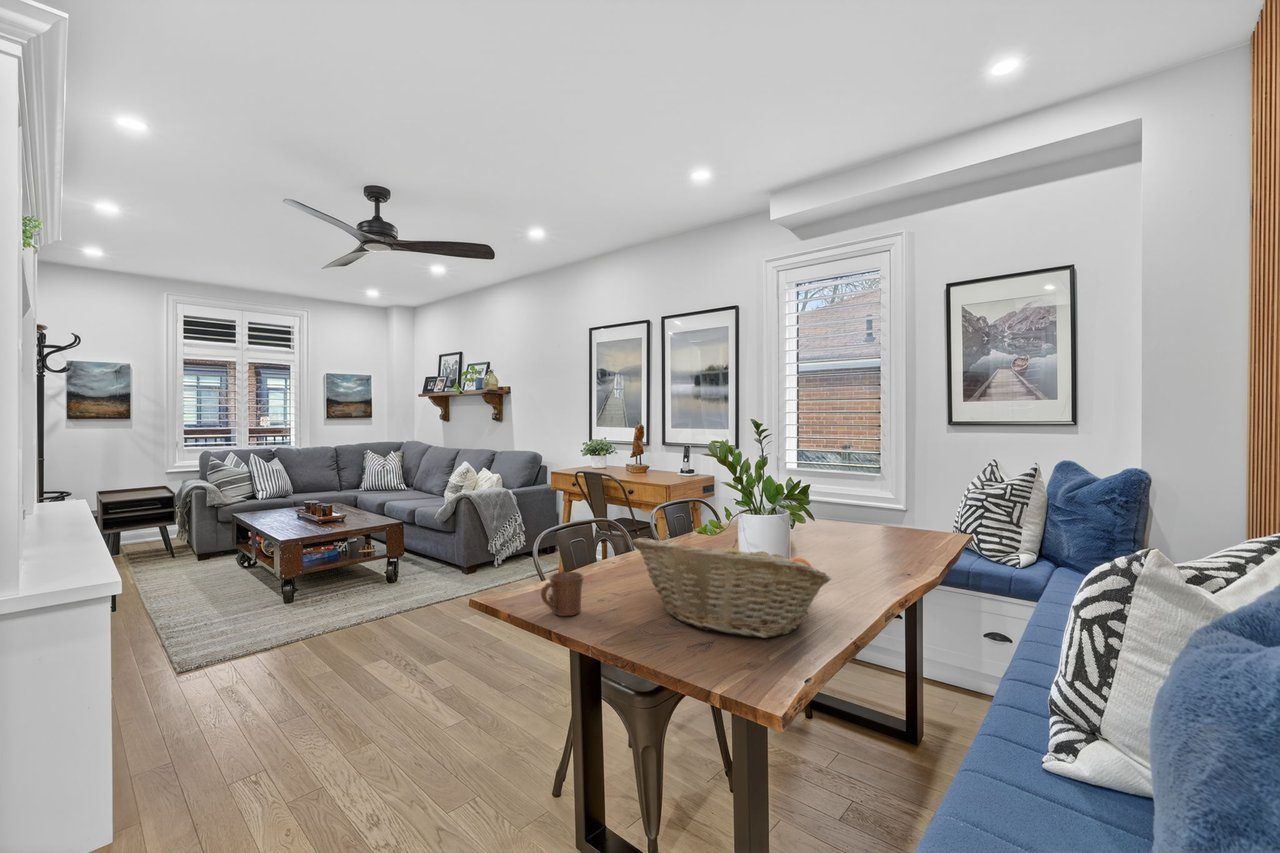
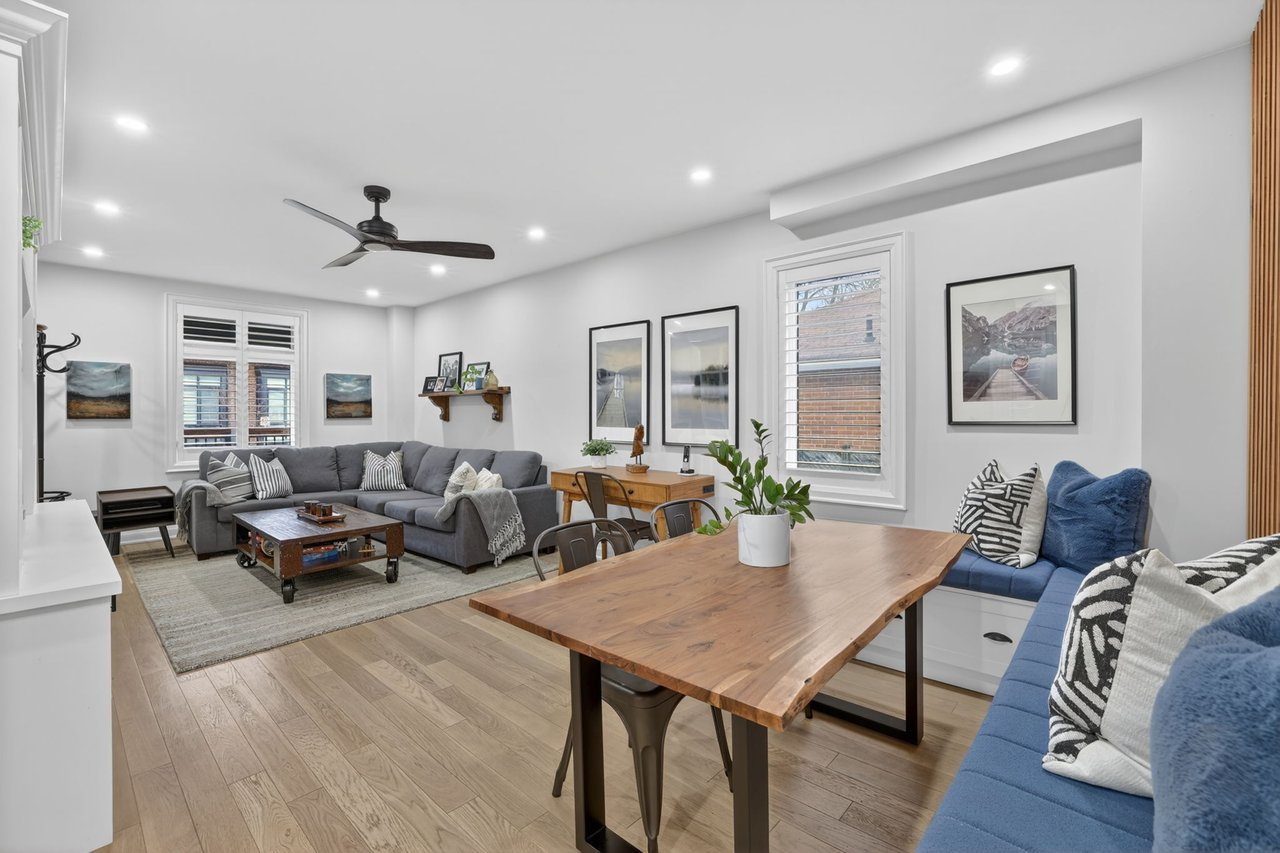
- fruit basket (726, 575)
- mug (561, 595)
